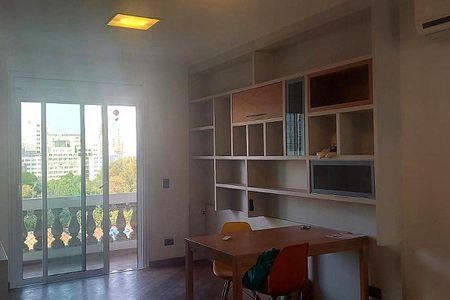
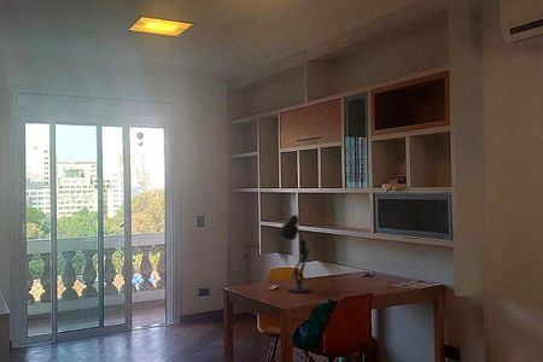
+ desk lamp (303, 255)
